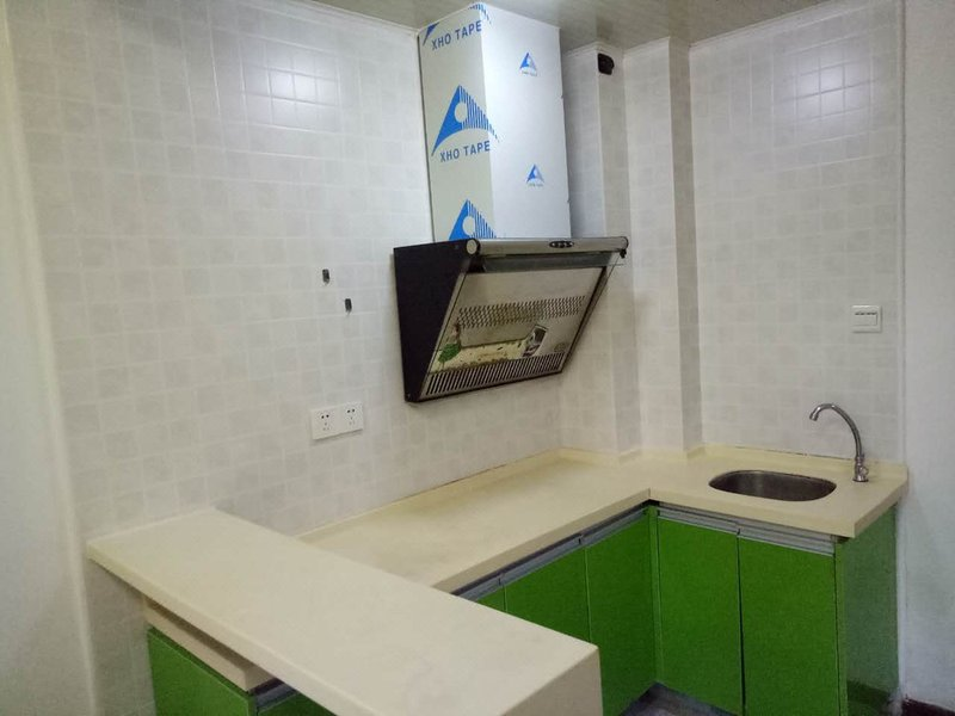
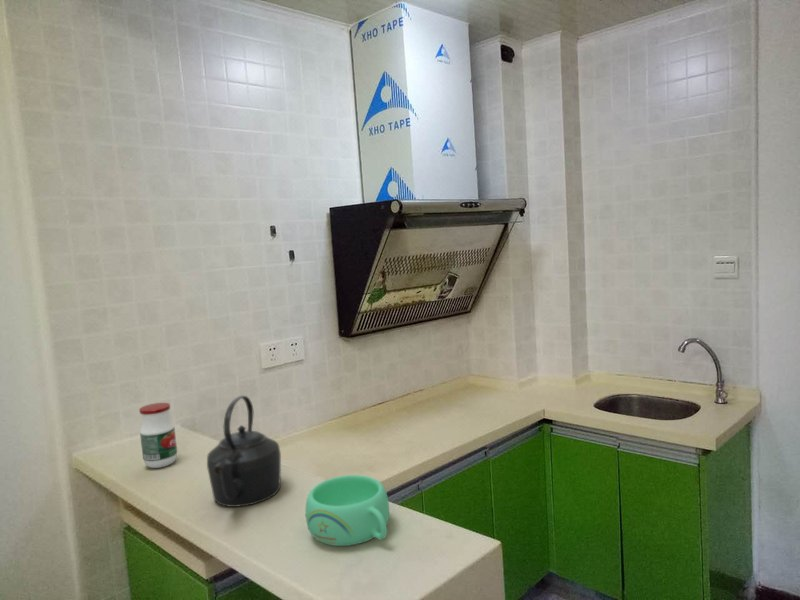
+ mug (352, 511)
+ kettle (237, 452)
+ jar (158, 435)
